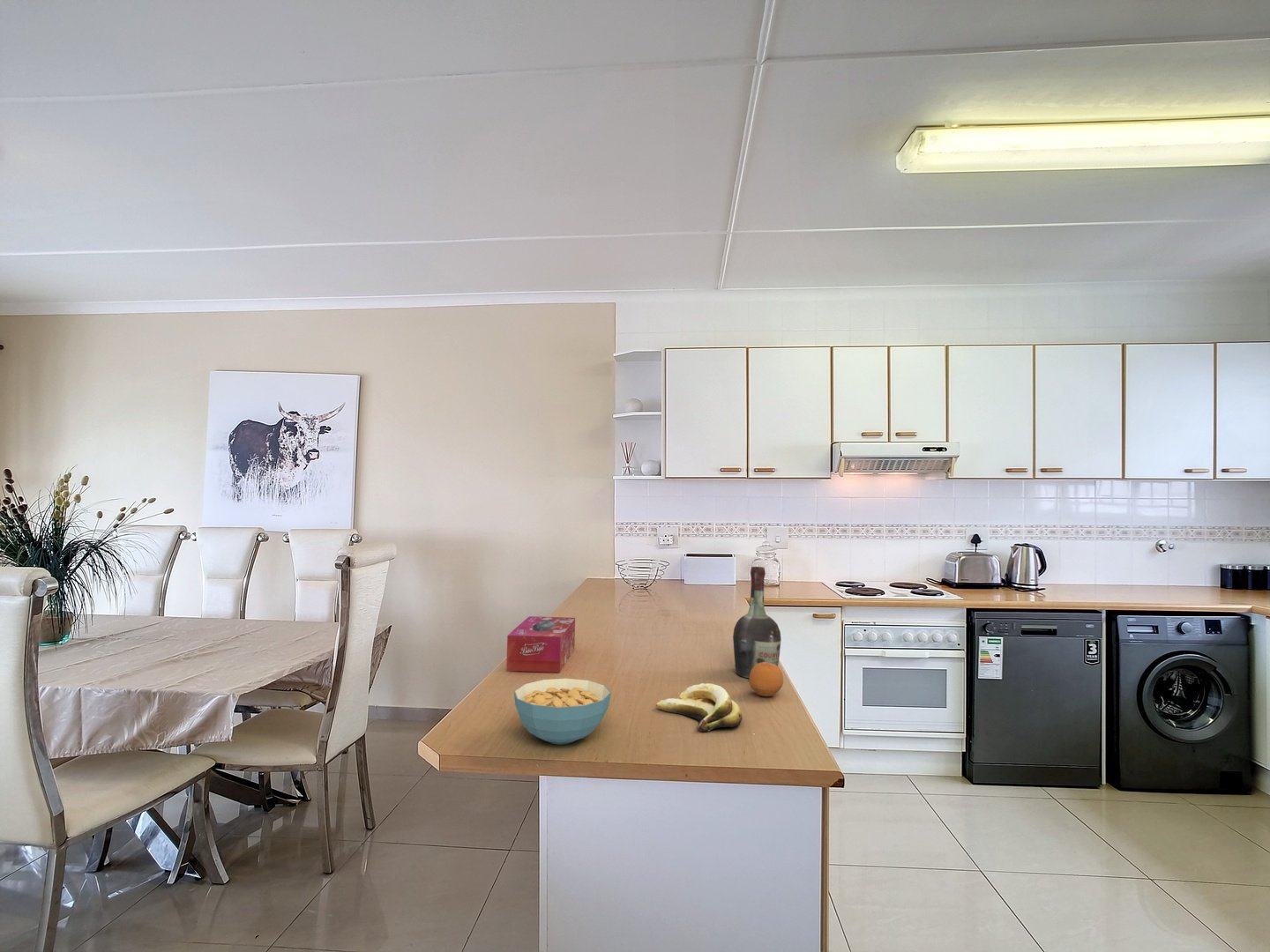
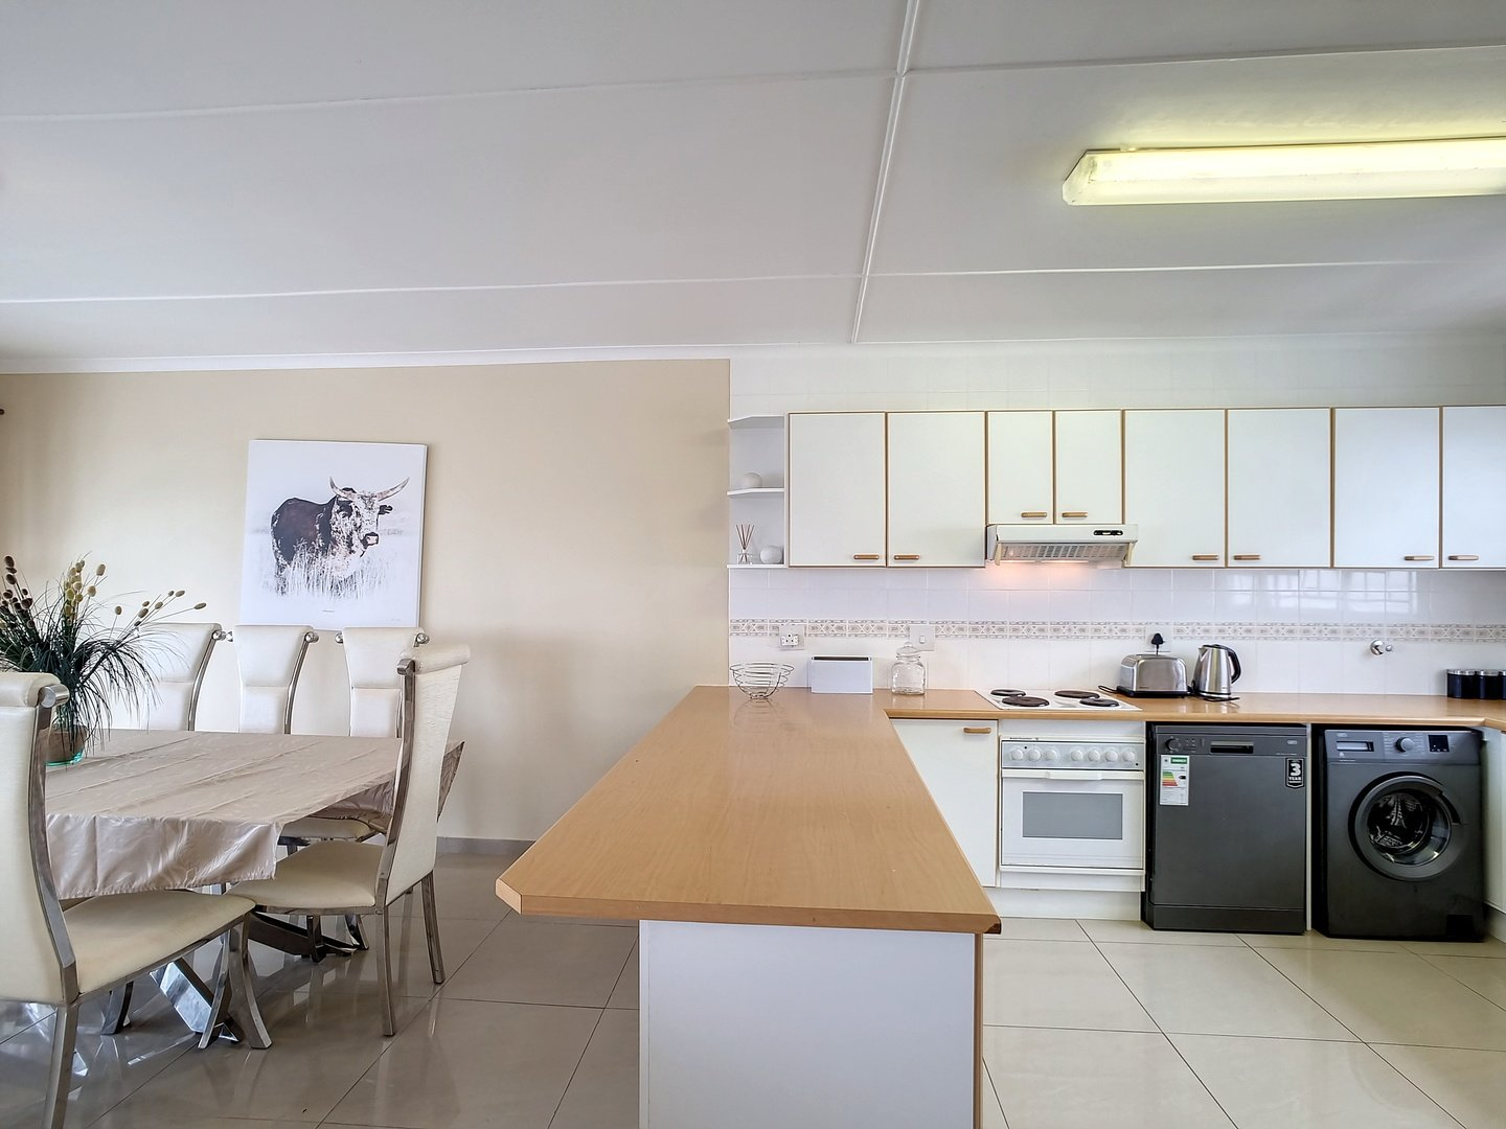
- tissue box (543, 642)
- banana (698, 703)
- fruit (766, 679)
- cereal bowl (562, 715)
- cognac bottle (757, 620)
